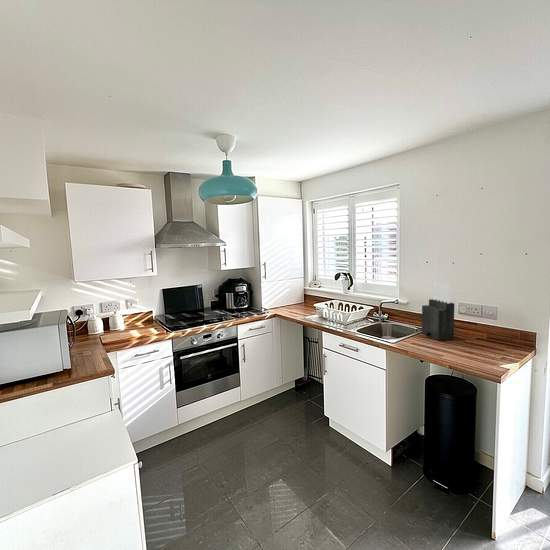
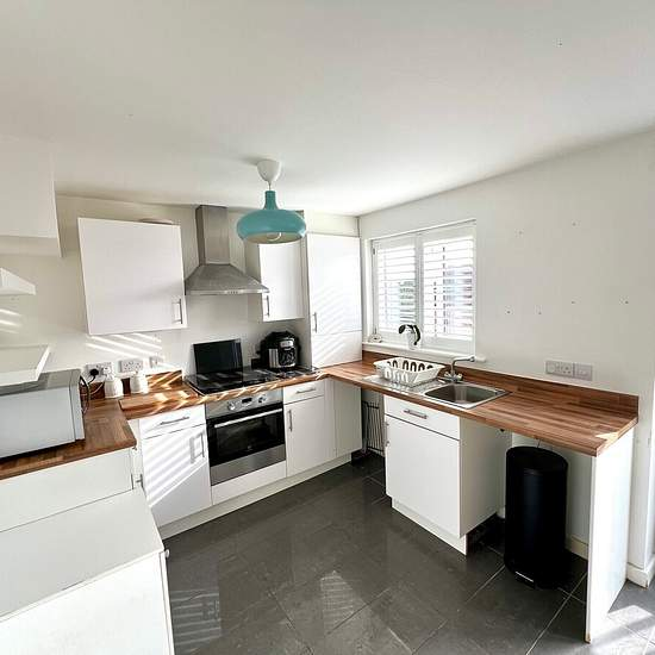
- knife block (435, 310)
